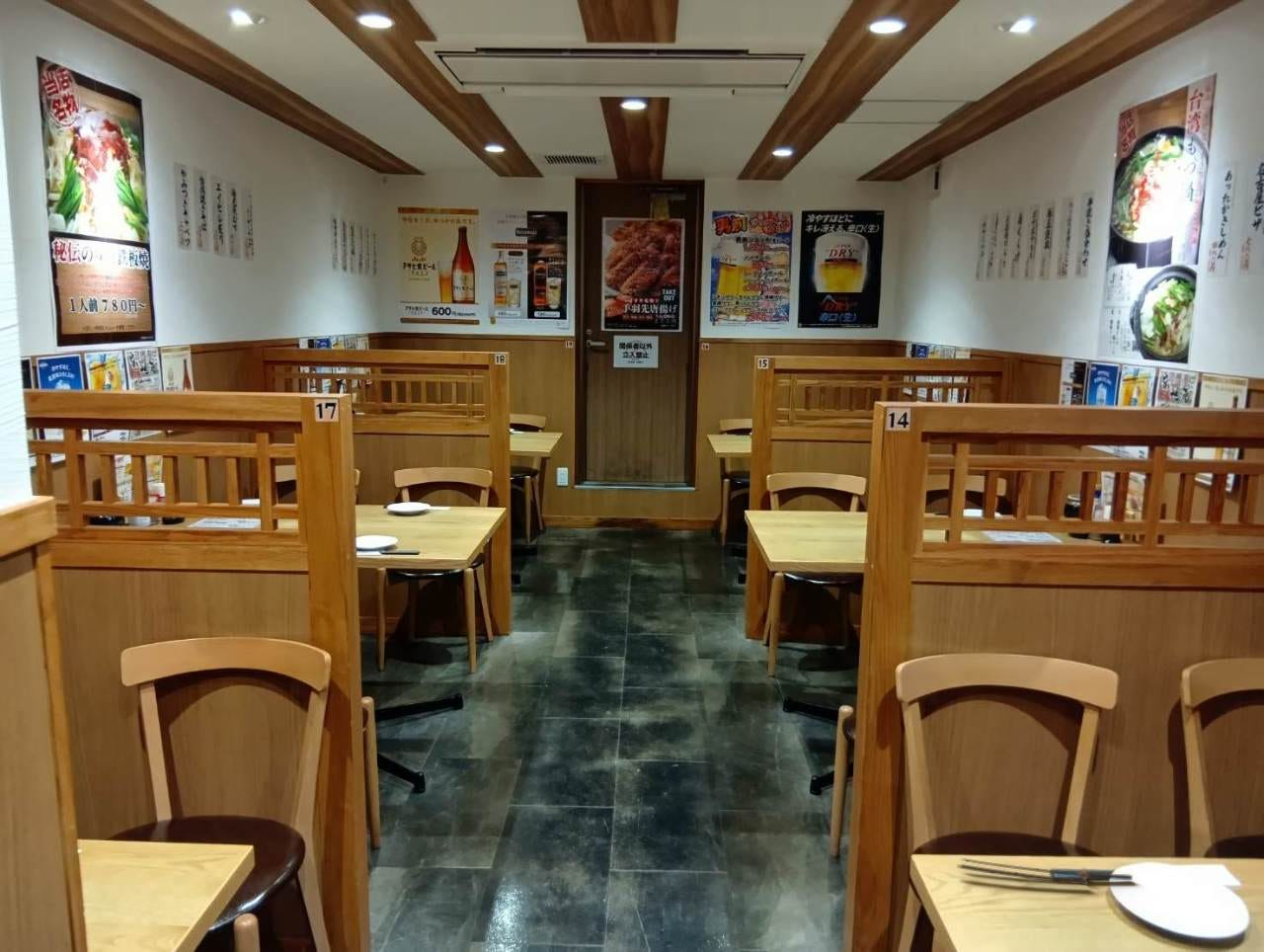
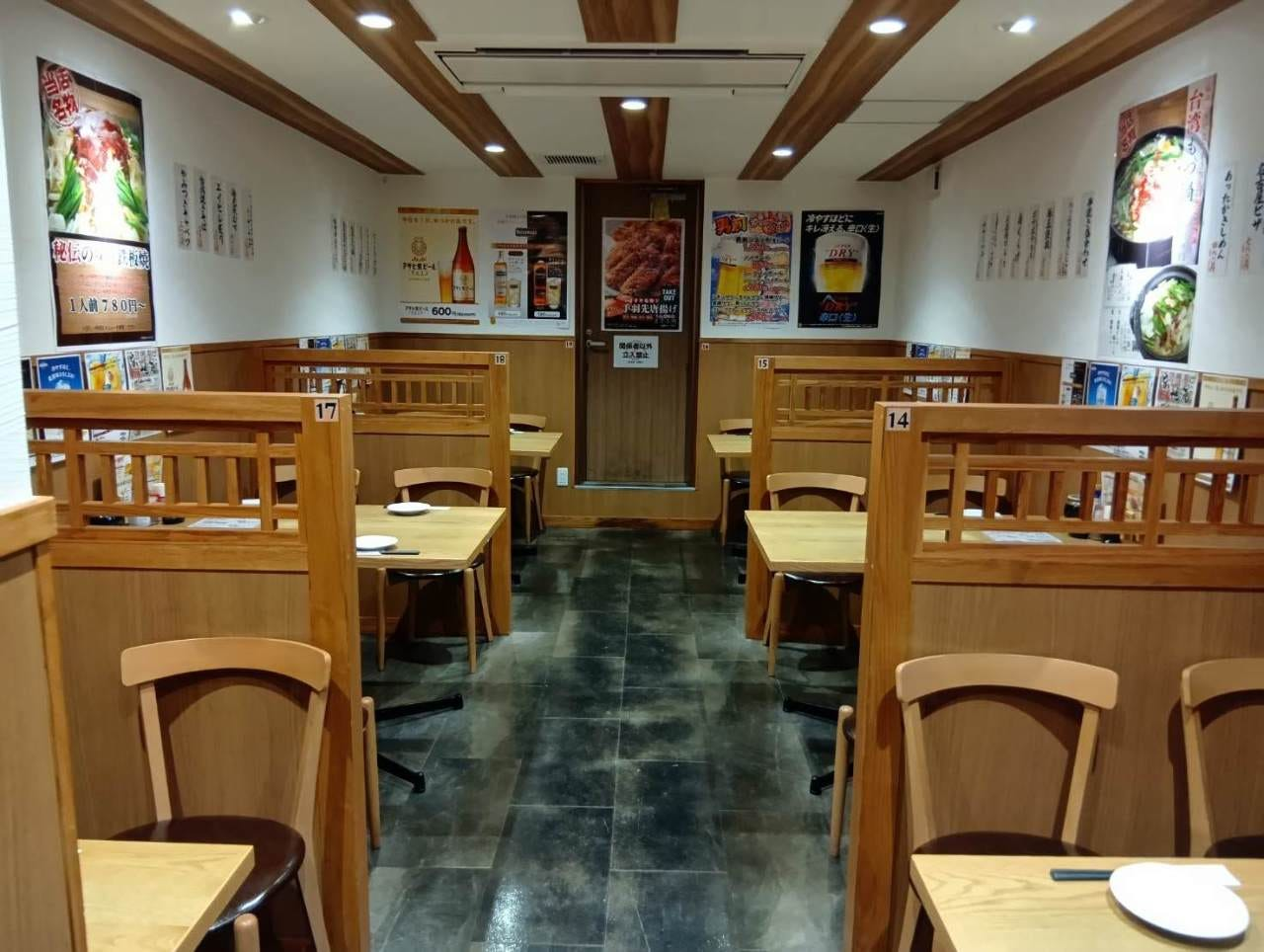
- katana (1044, 871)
